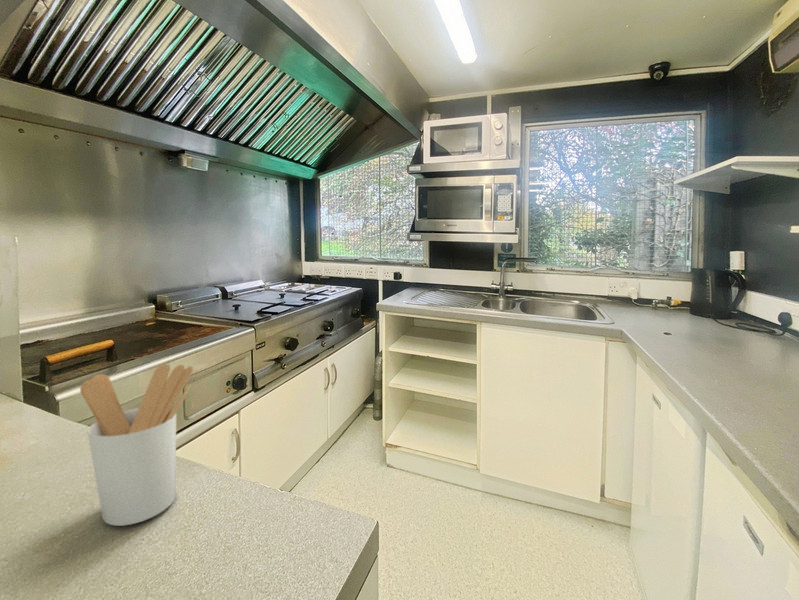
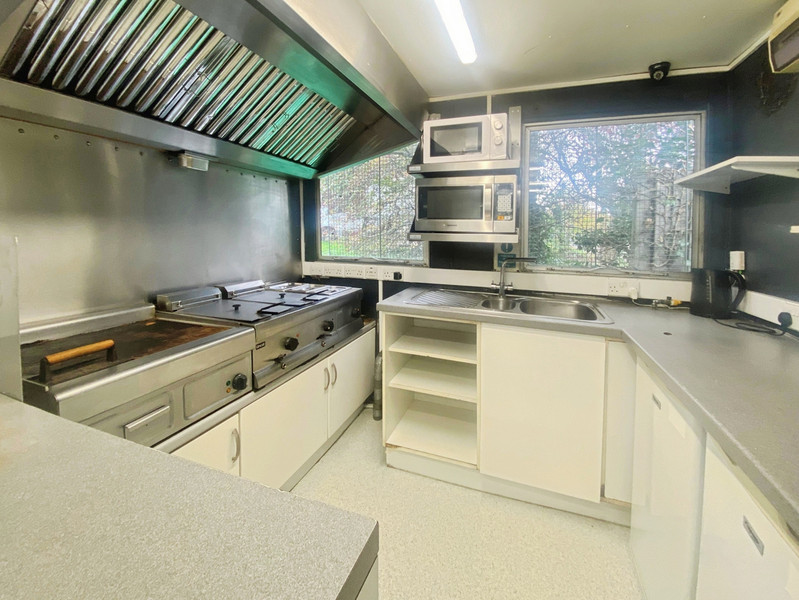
- utensil holder (149, 433)
